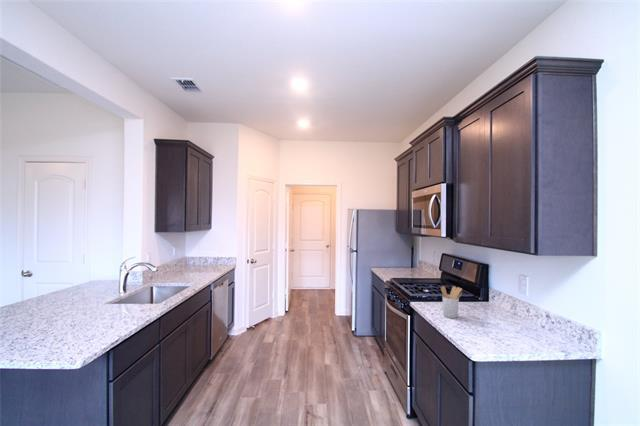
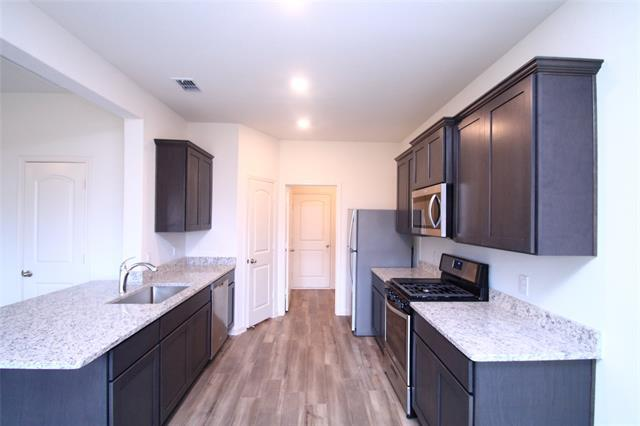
- utensil holder (452, 301)
